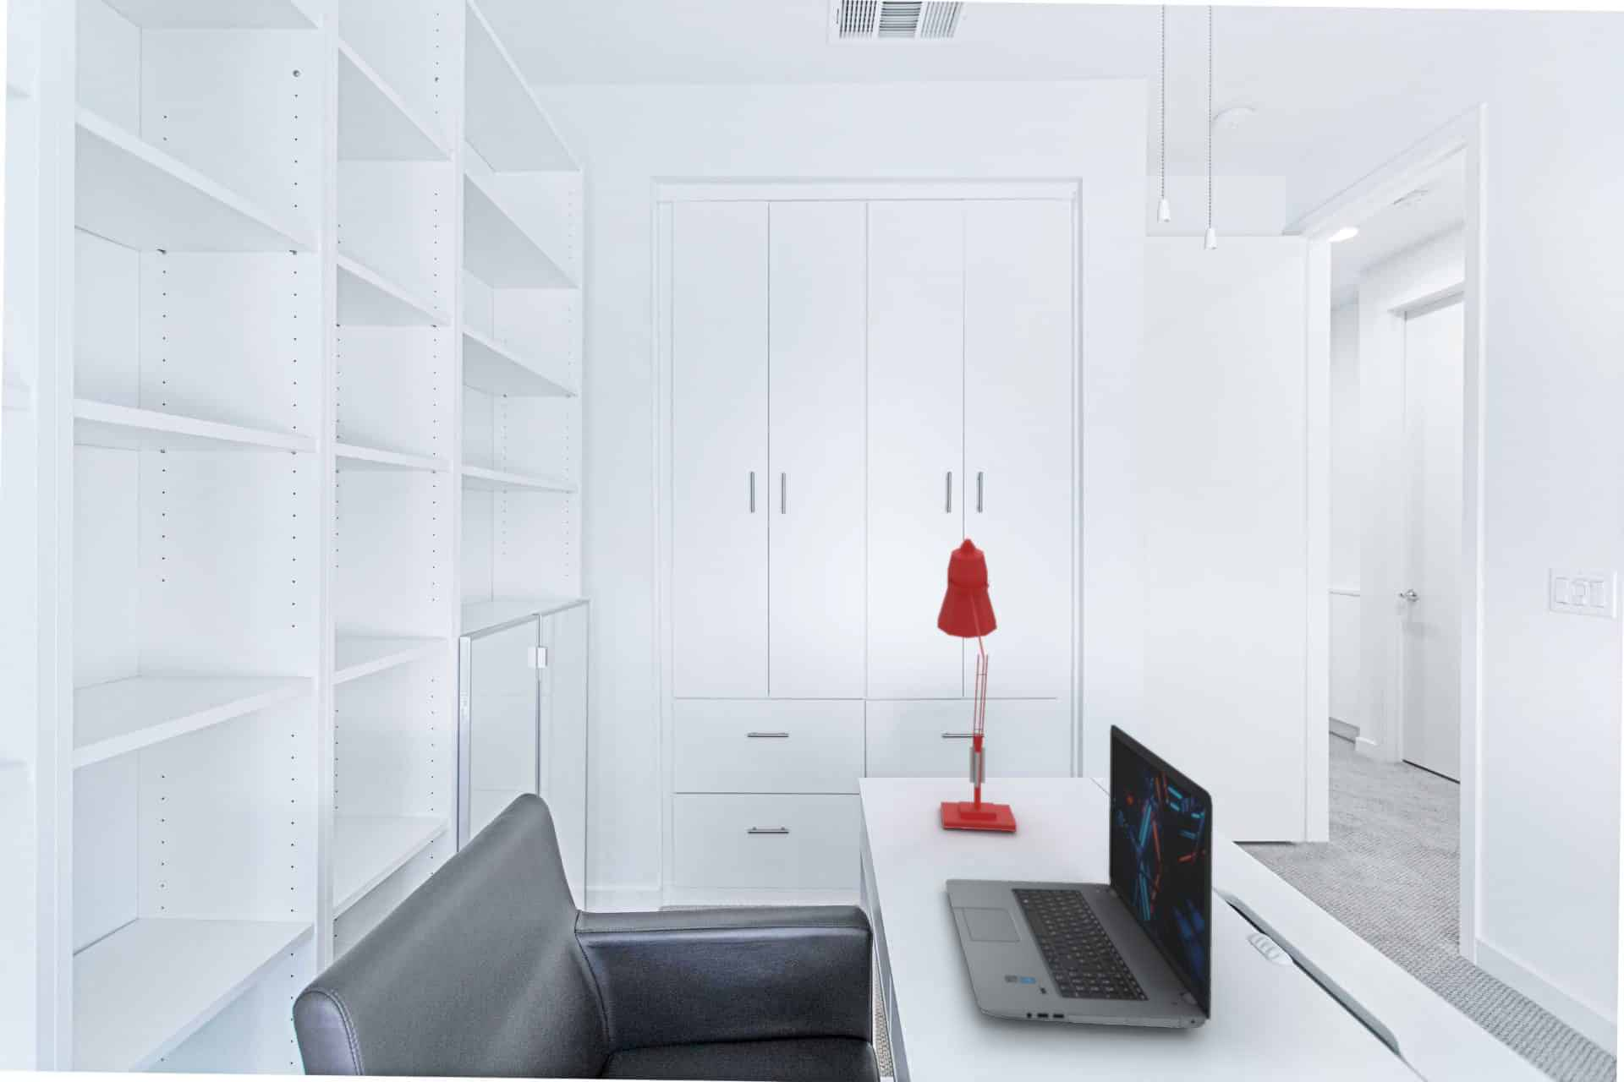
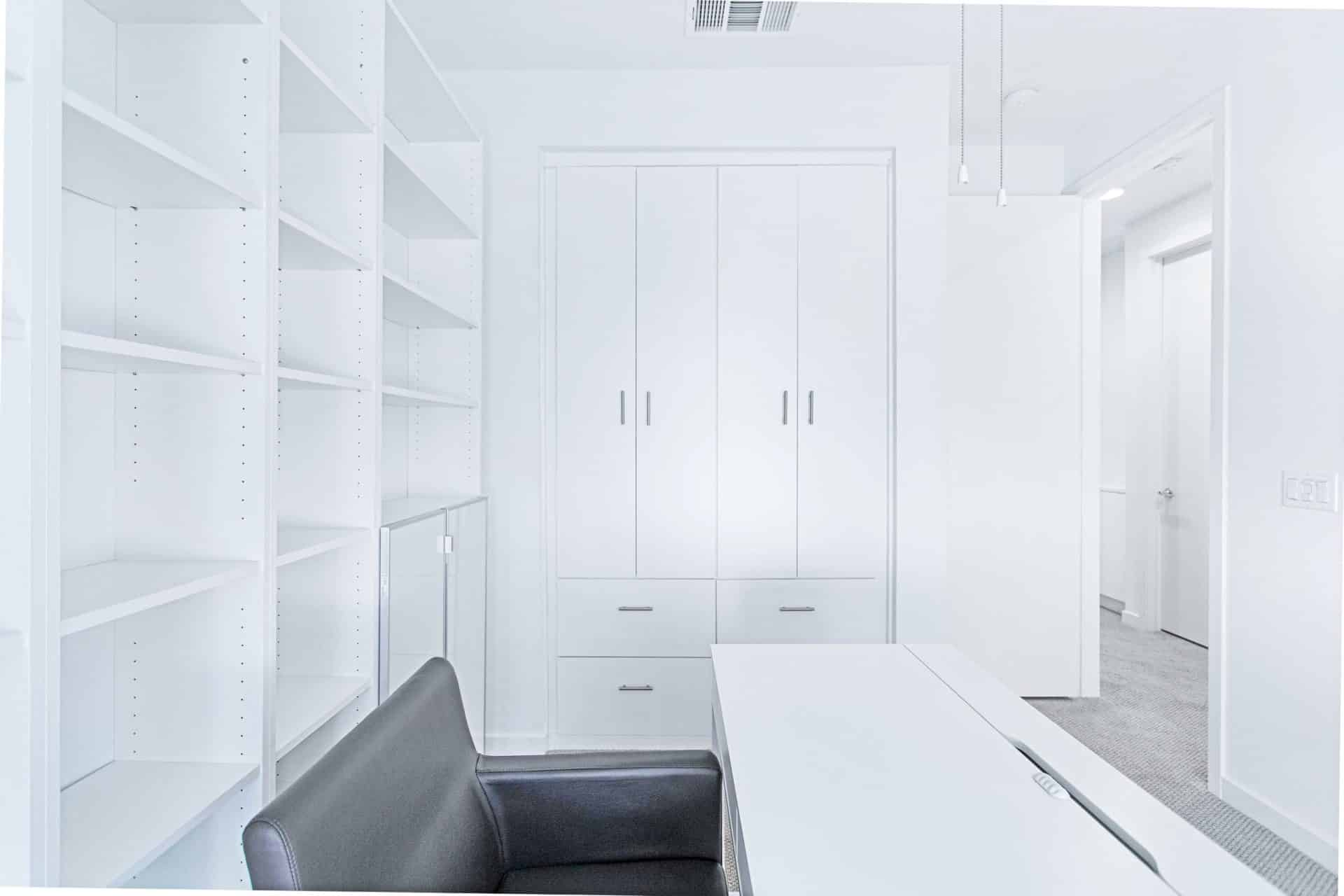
- desk lamp (976, 675)
- laptop (1057, 882)
